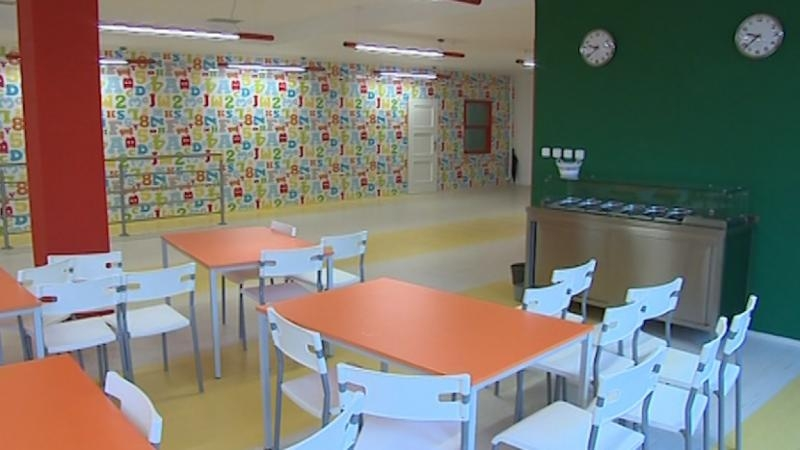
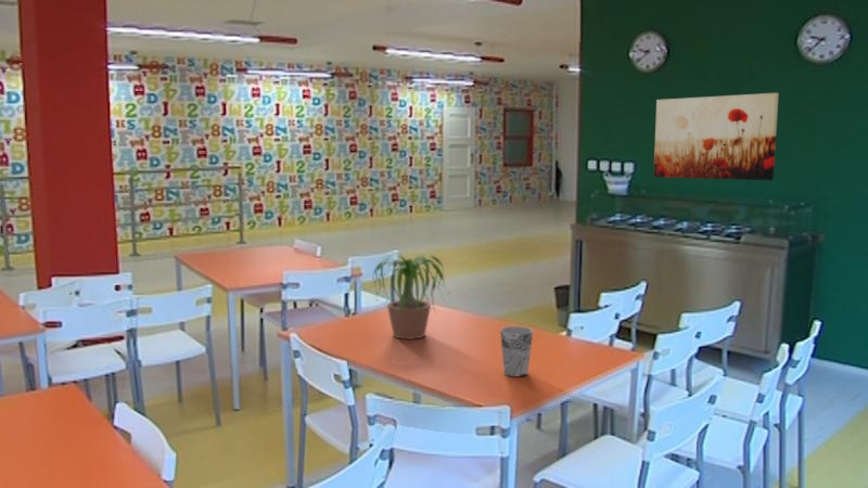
+ cup (515, 351)
+ wall art (712, 138)
+ potted plant (418, 295)
